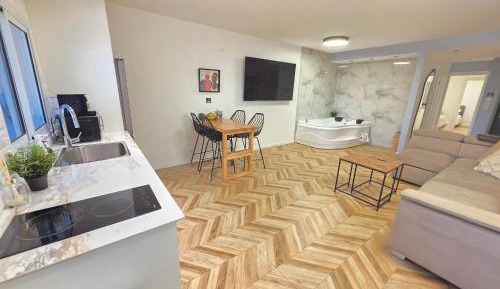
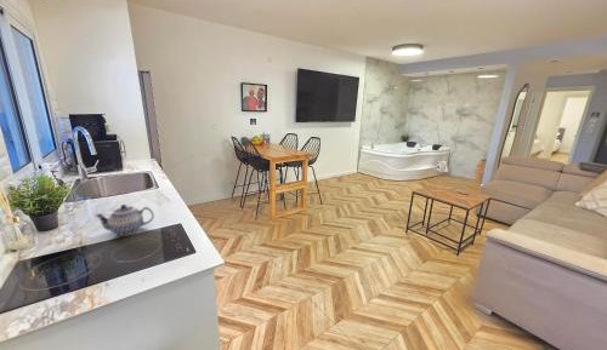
+ teapot (125, 218)
